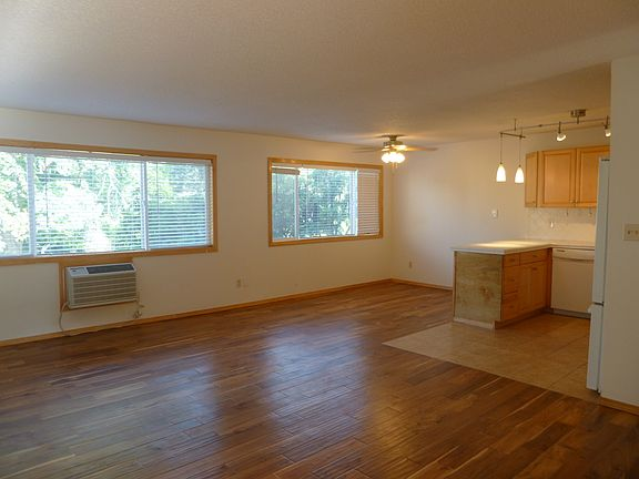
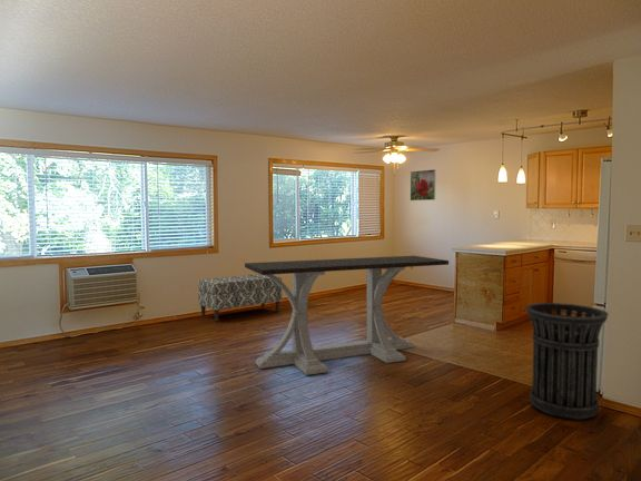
+ trash can (563, 359)
+ bench (240, 295)
+ dining table (367, 312)
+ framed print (422, 185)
